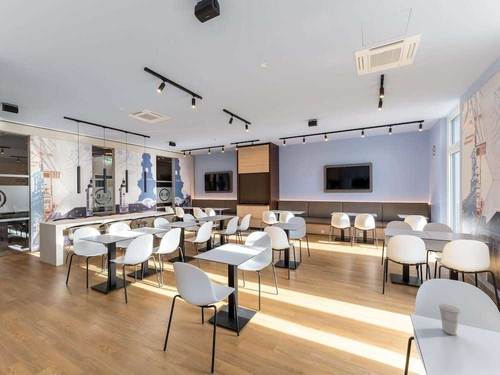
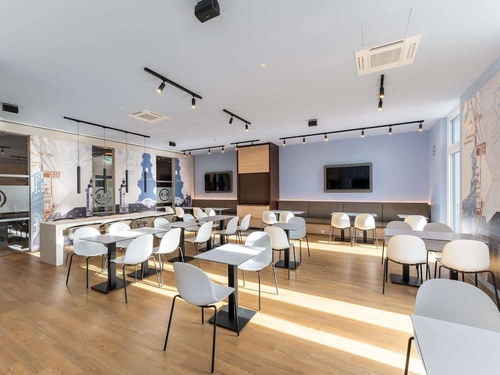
- cup (449, 319)
